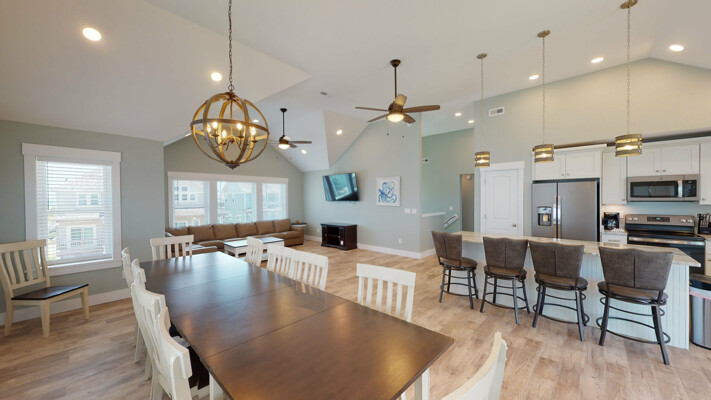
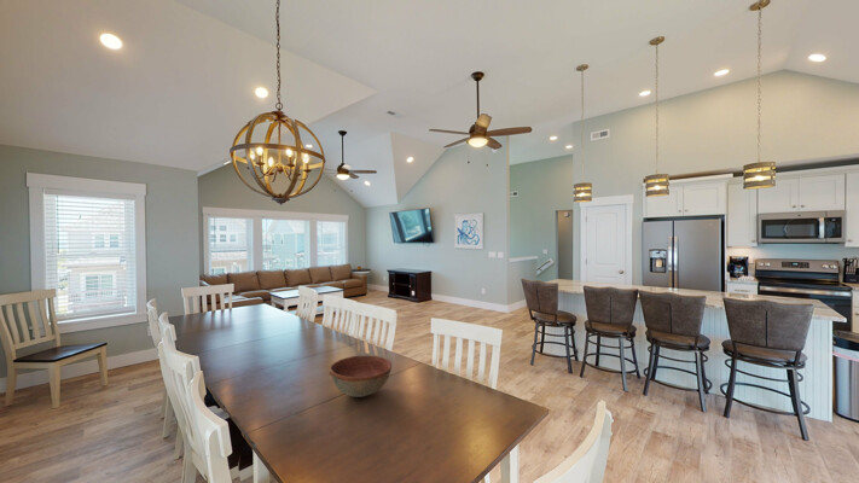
+ bowl (361, 378)
